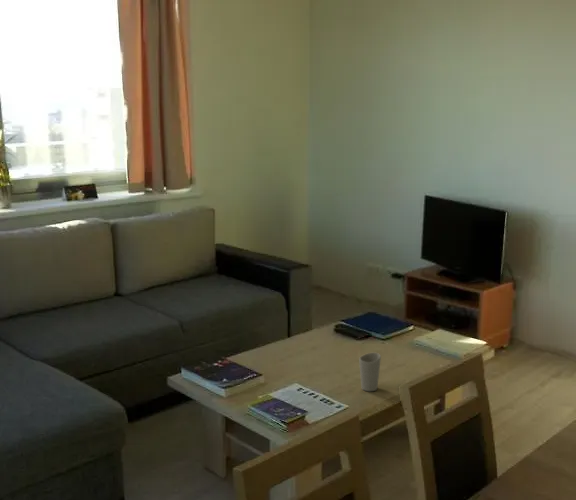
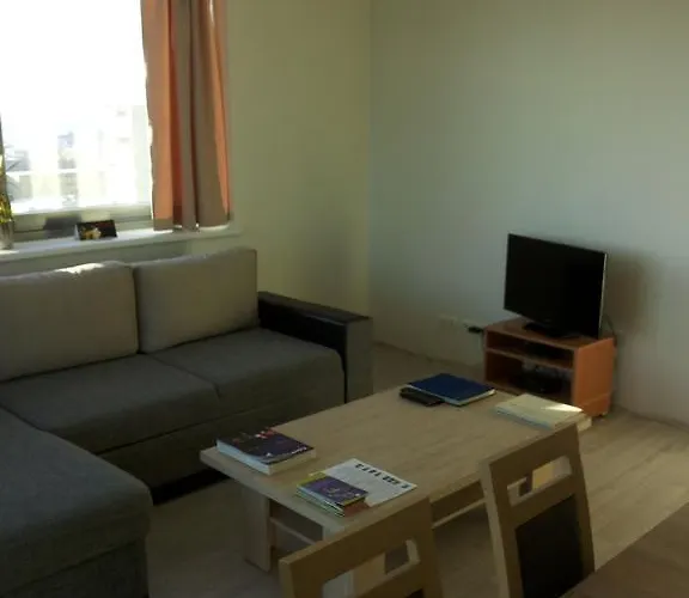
- cup (369, 371)
